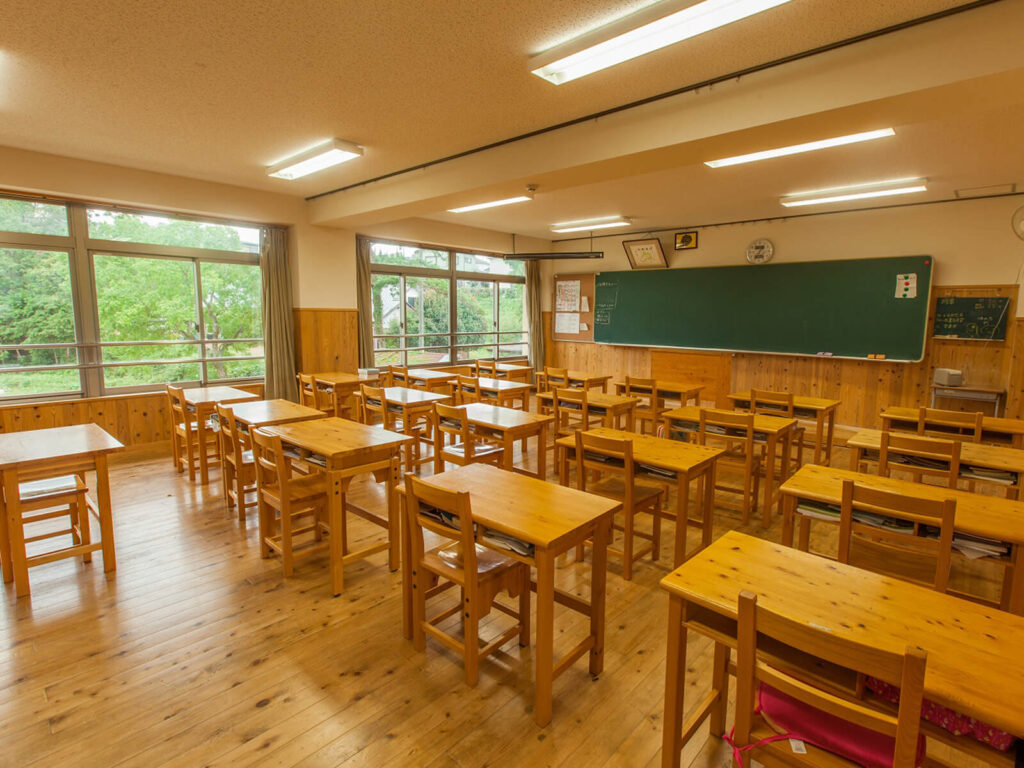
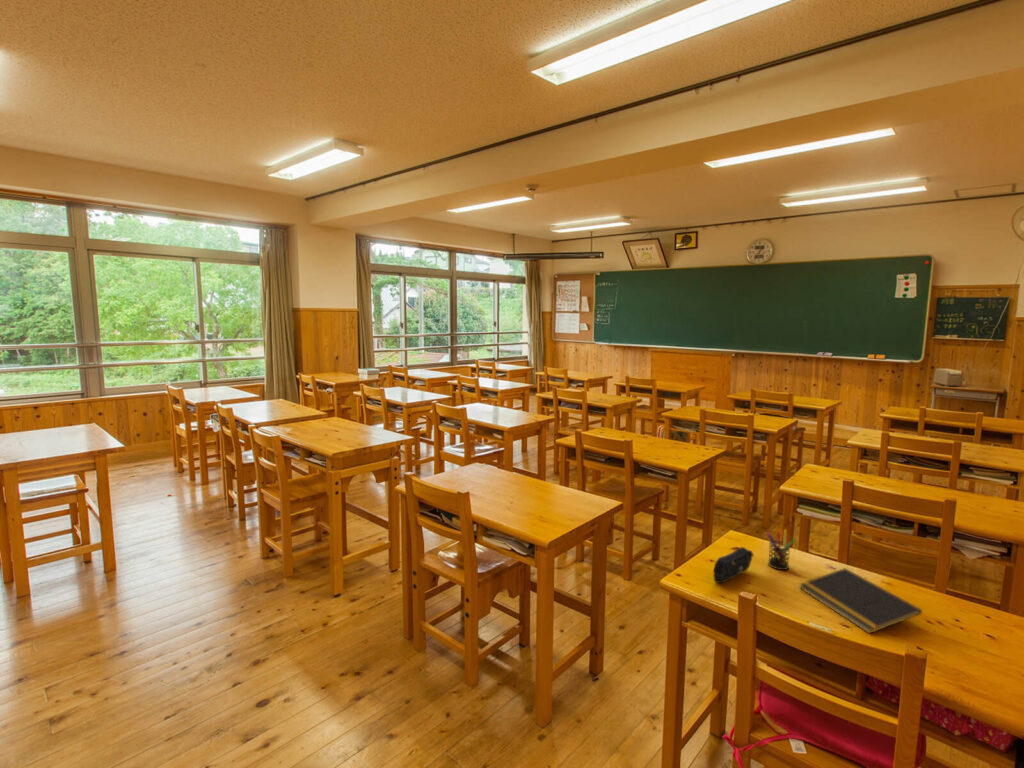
+ pencil case (733, 564)
+ notepad (856, 597)
+ pen holder (781, 548)
